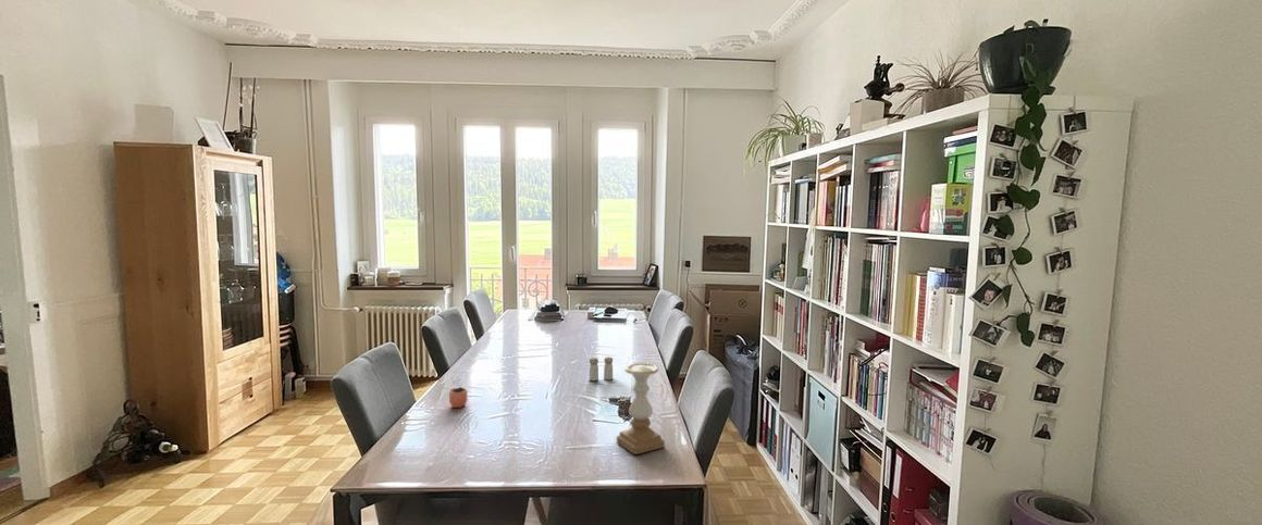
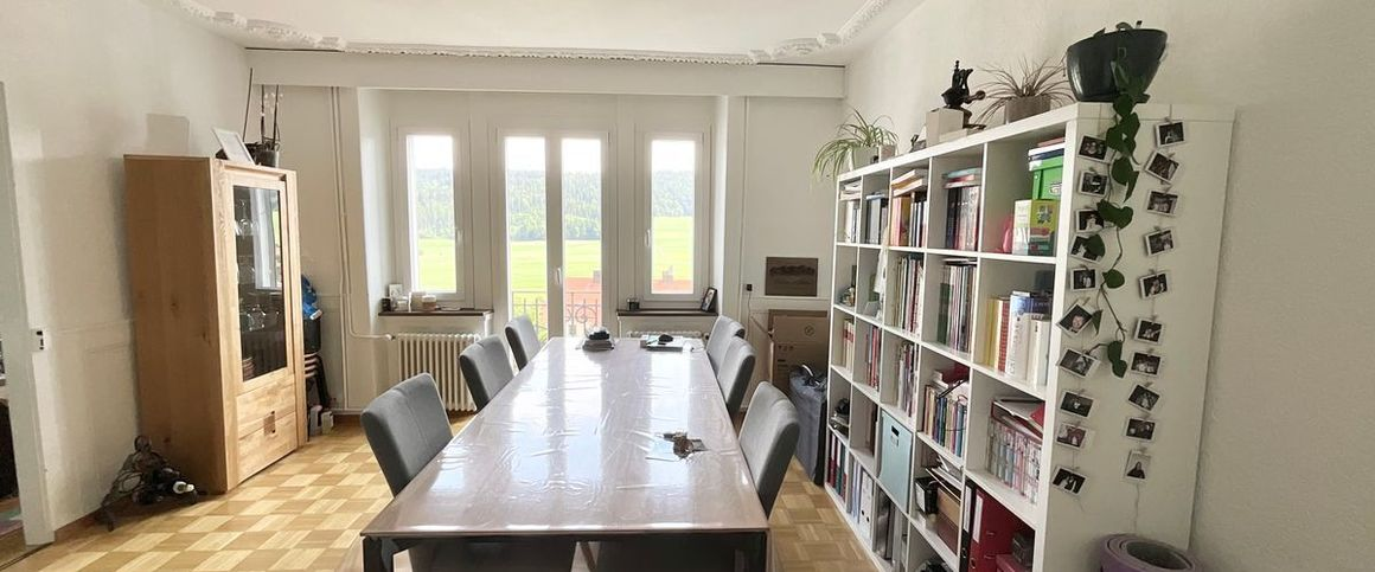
- candle holder (641, 405)
- salt and pepper shaker (604, 367)
- cocoa (458, 389)
